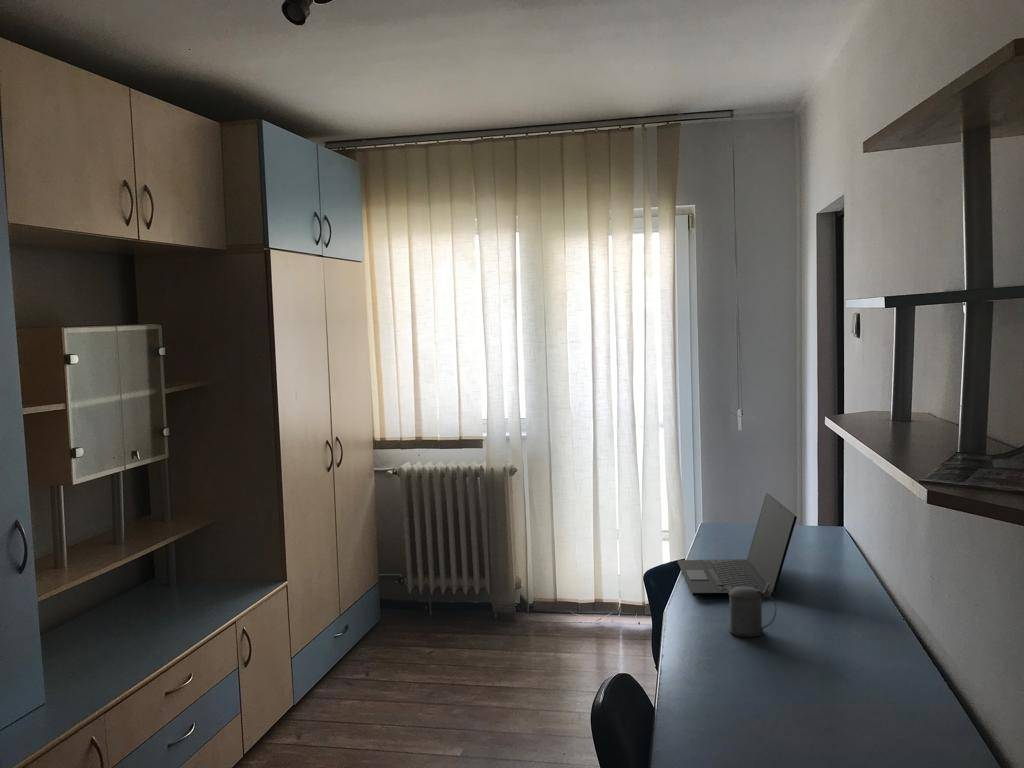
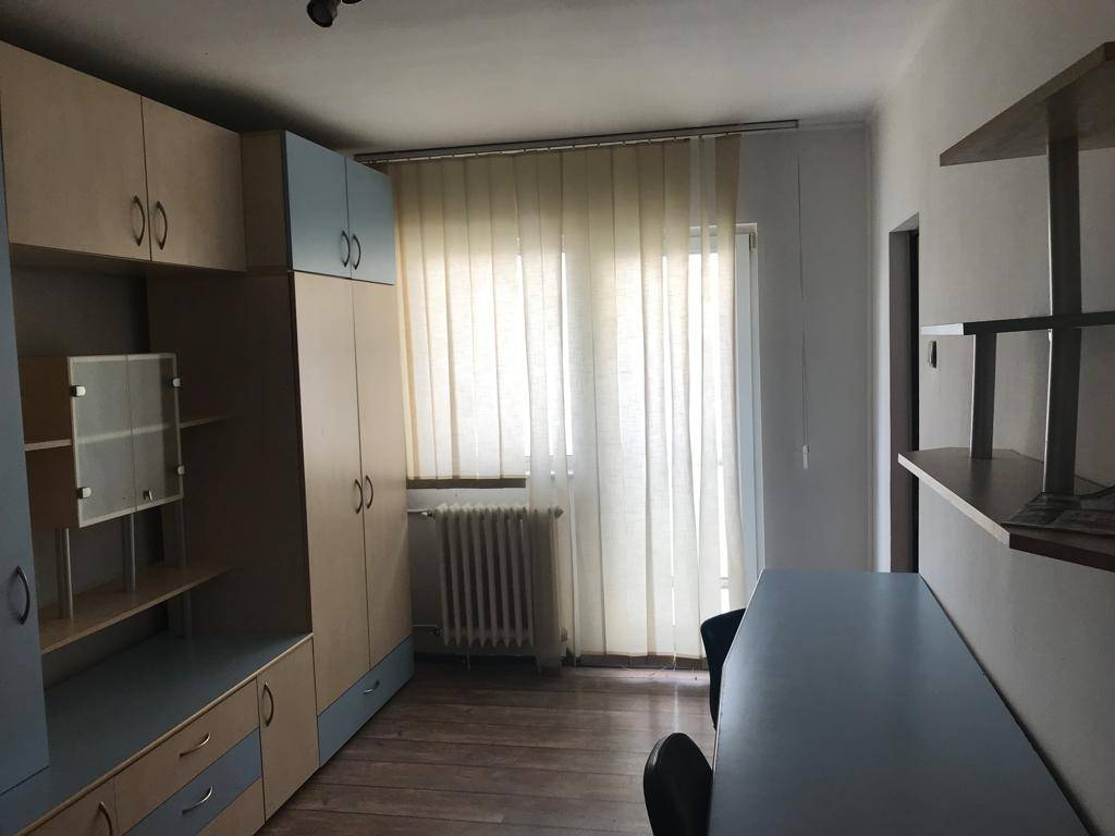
- beer stein (752, 607)
- laptop (750, 547)
